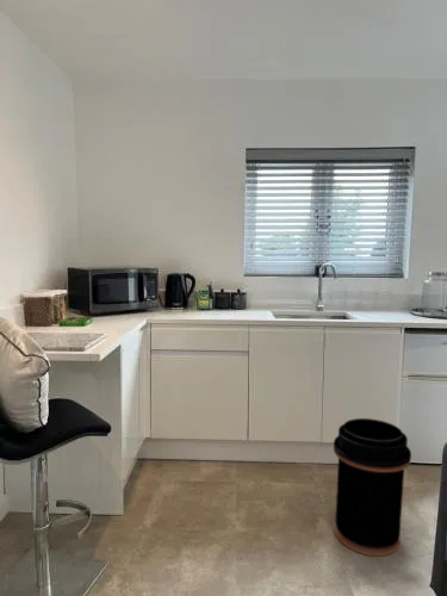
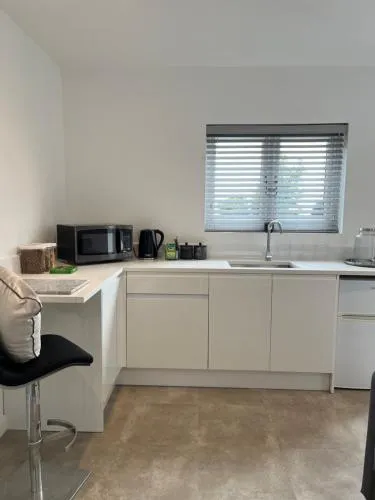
- trash can (368, 482)
